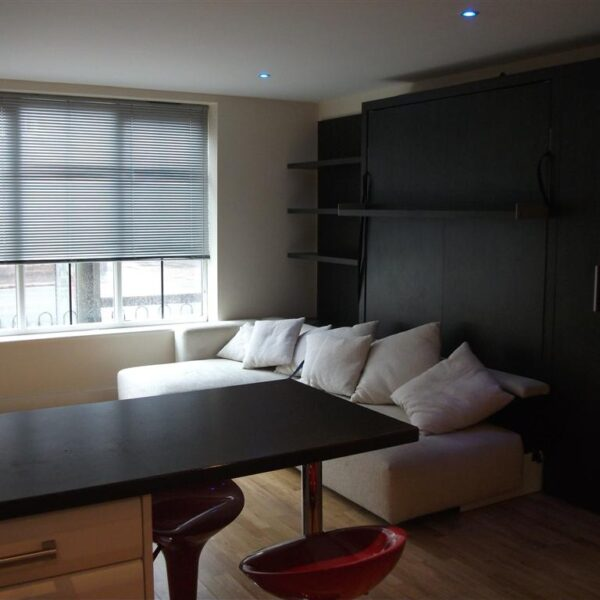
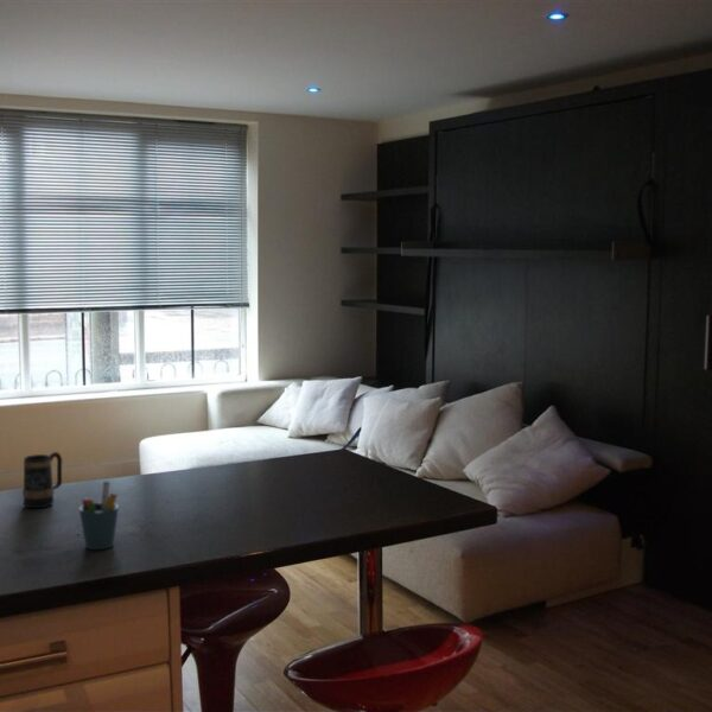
+ mug (43, 478)
+ pen holder (100, 515)
